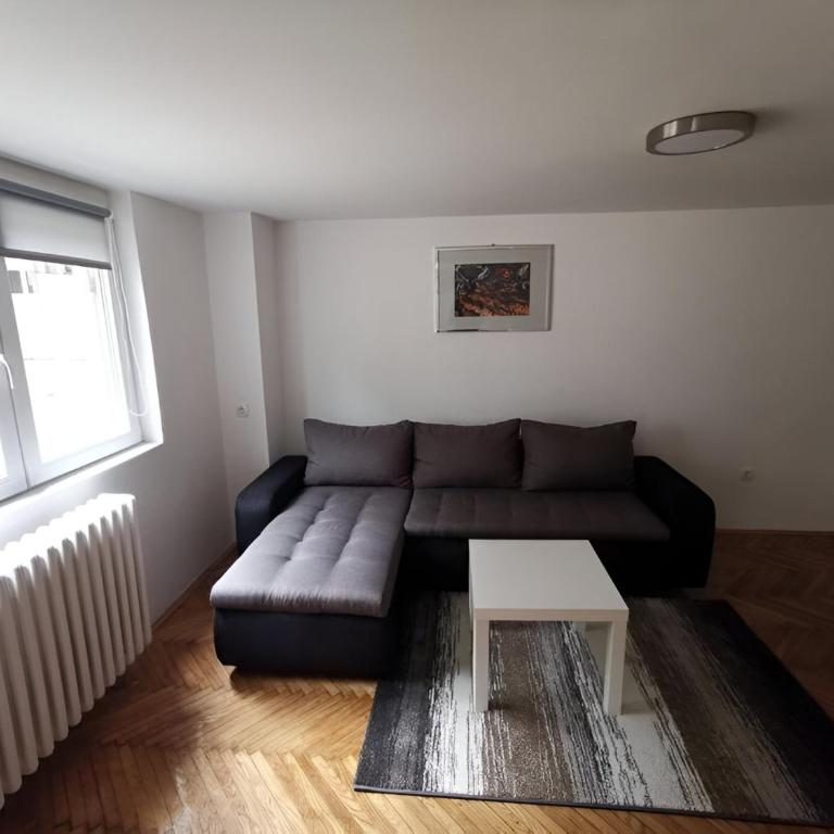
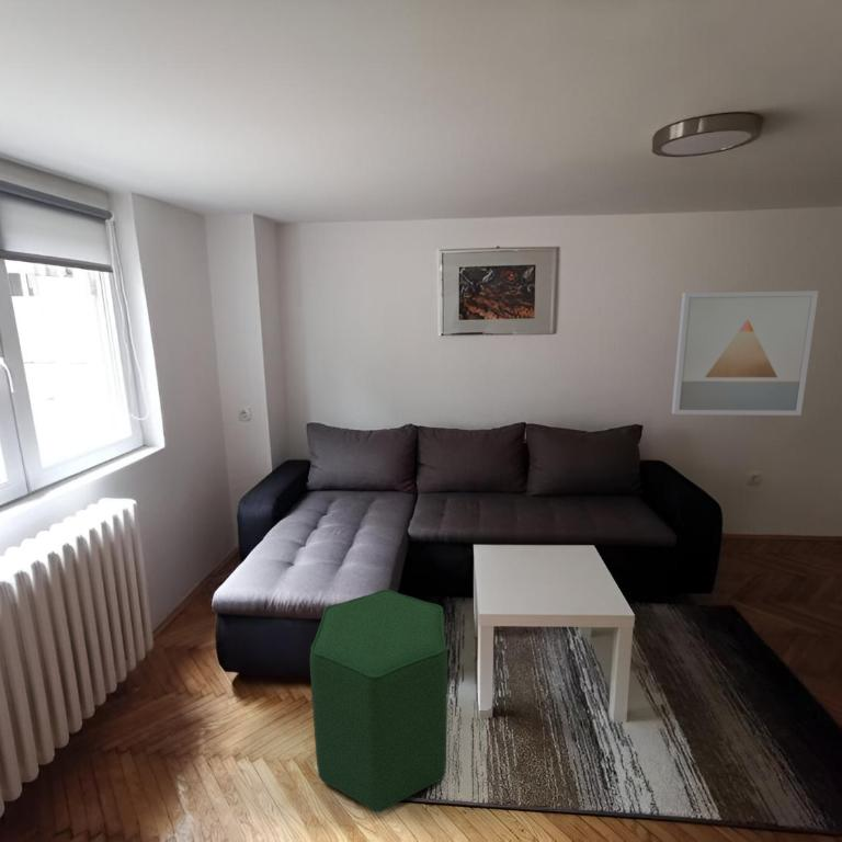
+ ottoman (383, 689)
+ wall art (741, 354)
